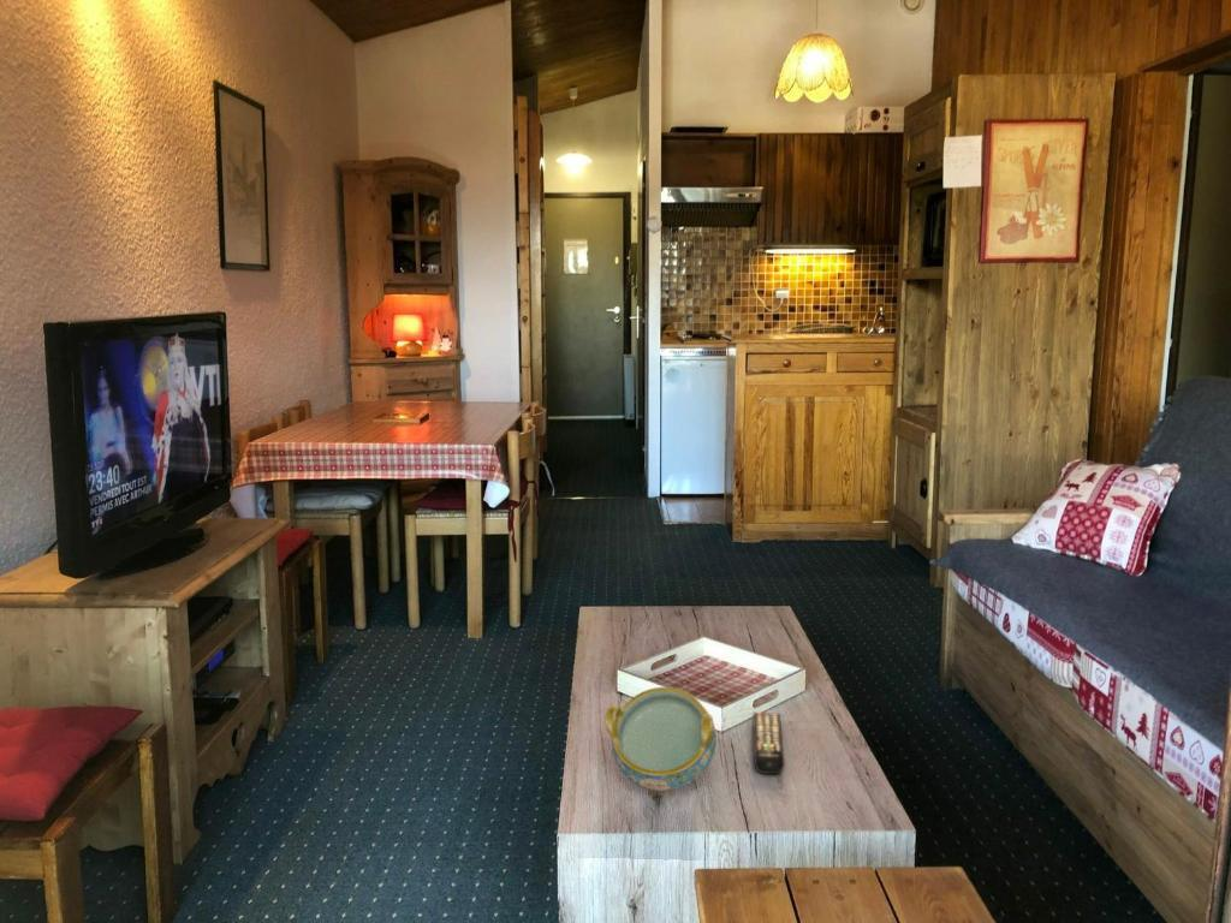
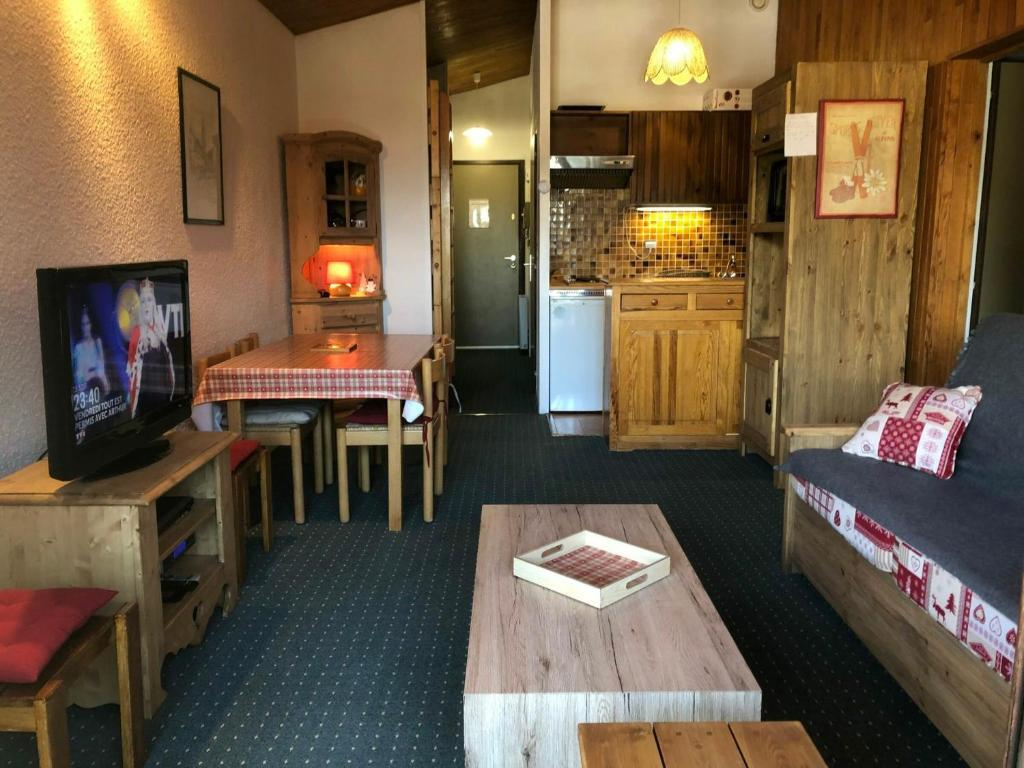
- remote control (767, 739)
- decorative bowl (660, 742)
